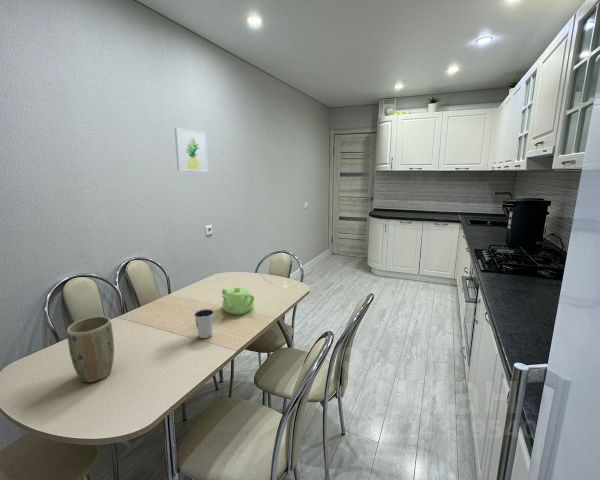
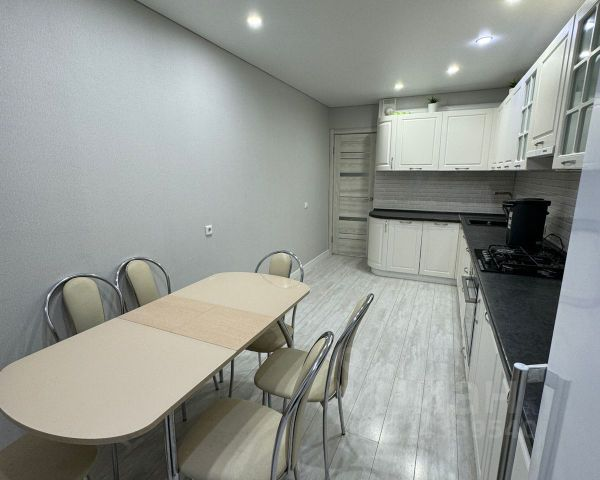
- teapot (235, 299)
- dixie cup (204, 324)
- plant pot (93, 349)
- wall art (192, 151)
